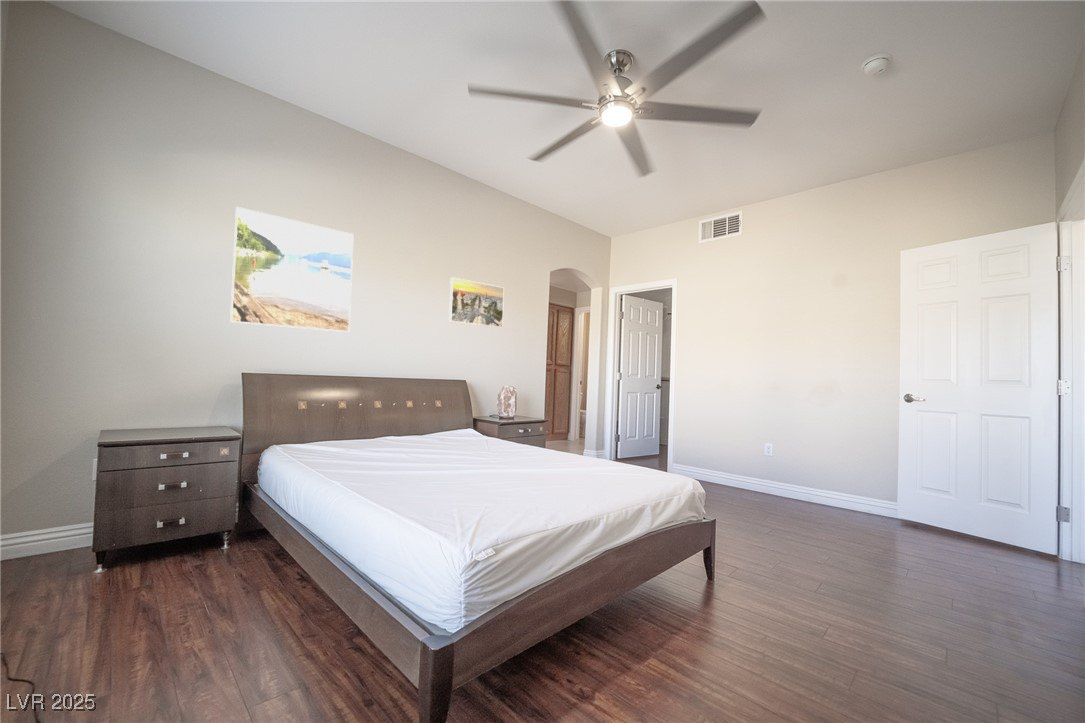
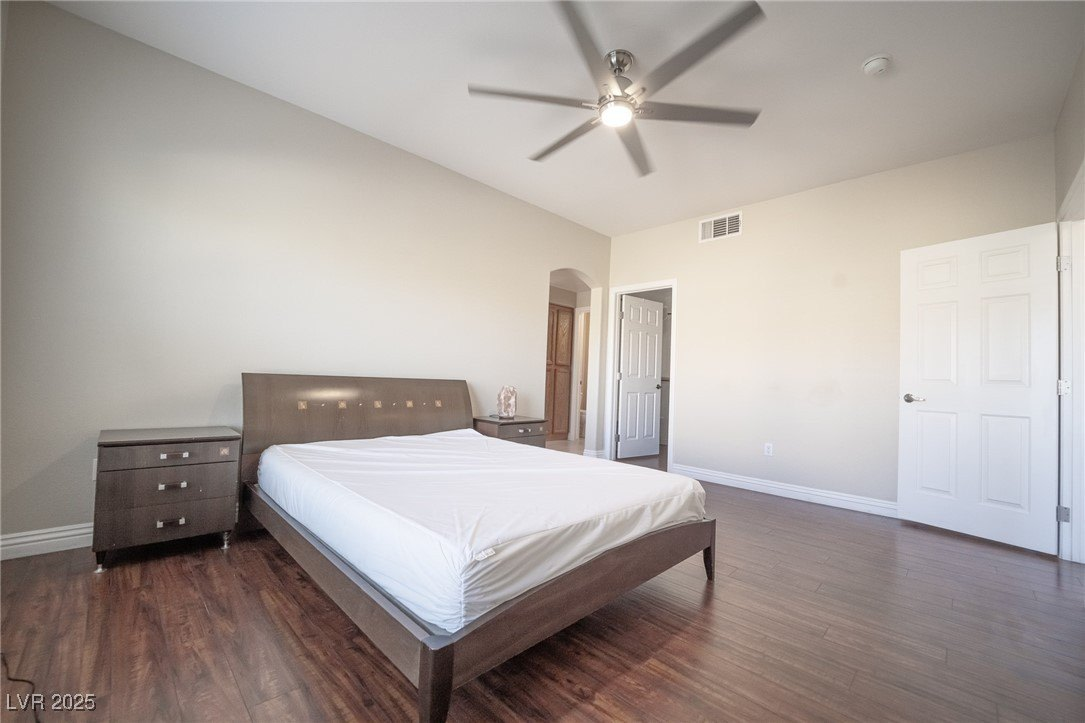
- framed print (296, 274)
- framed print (477, 303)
